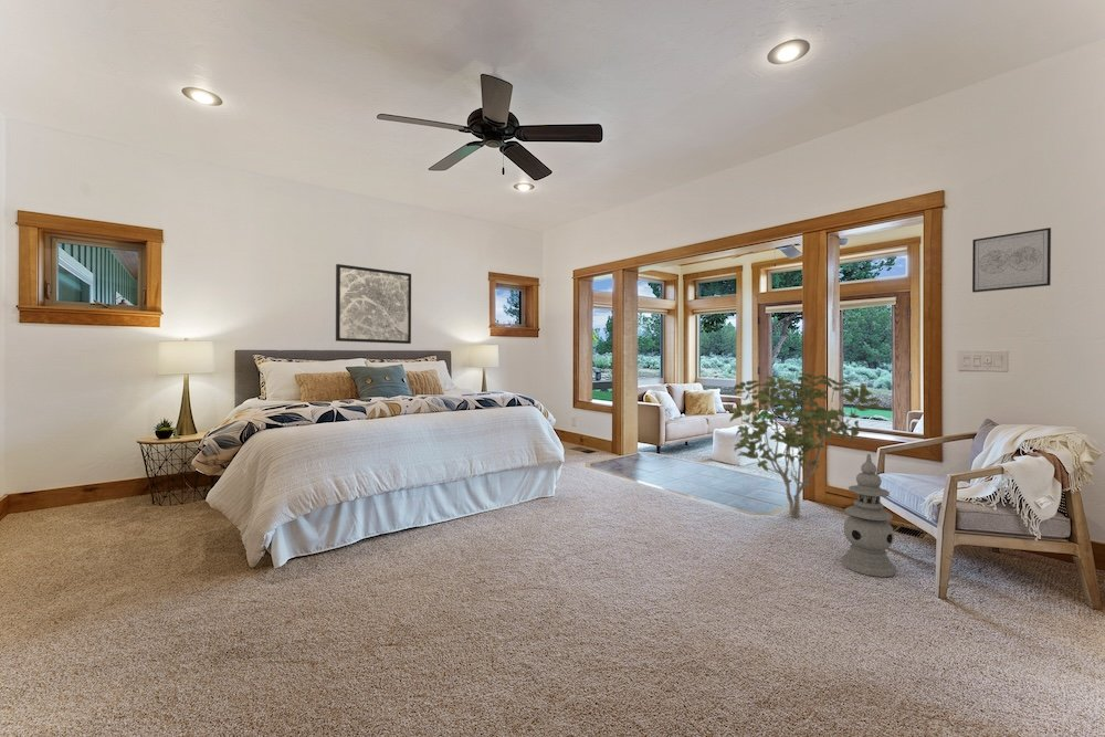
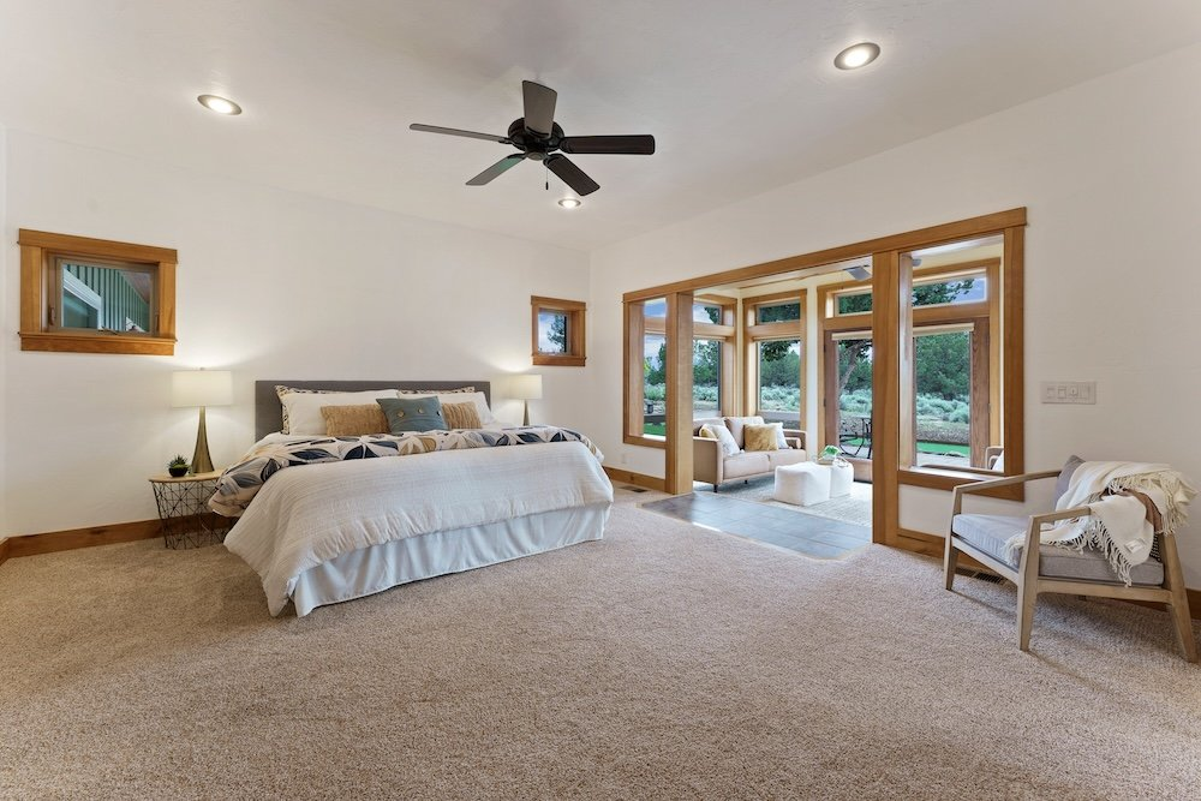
- wall art (1010, 261)
- wall art (375, 305)
- shrub (797, 444)
- lantern (867, 510)
